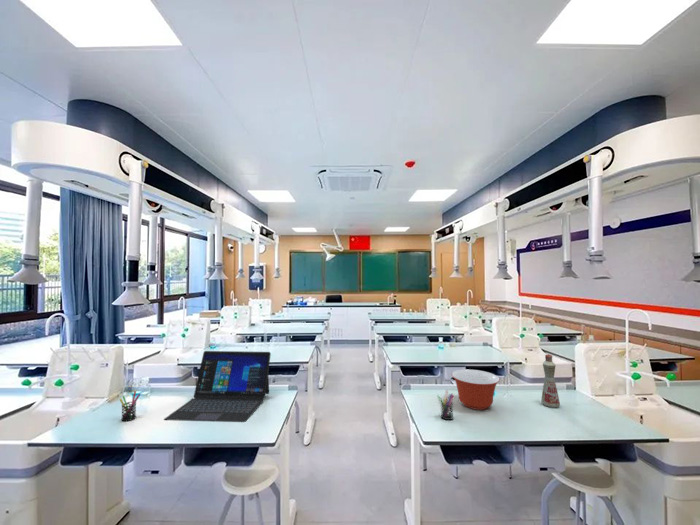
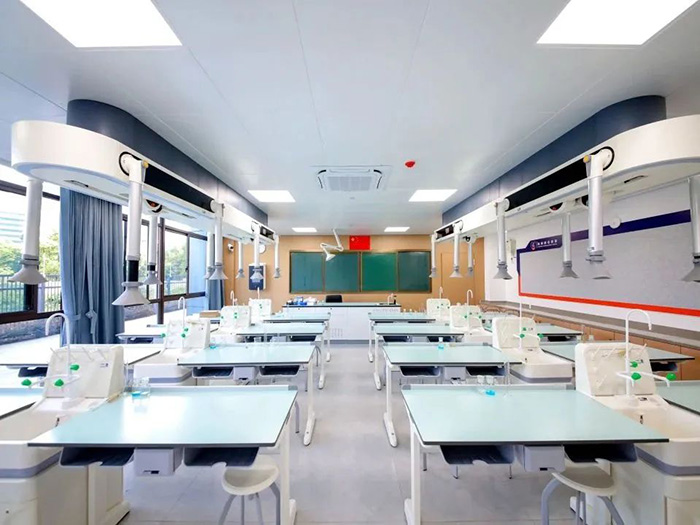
- laptop (222, 382)
- pen holder (129, 405)
- pen holder (445, 404)
- mixing bowl (475, 390)
- bottle (549, 379)
